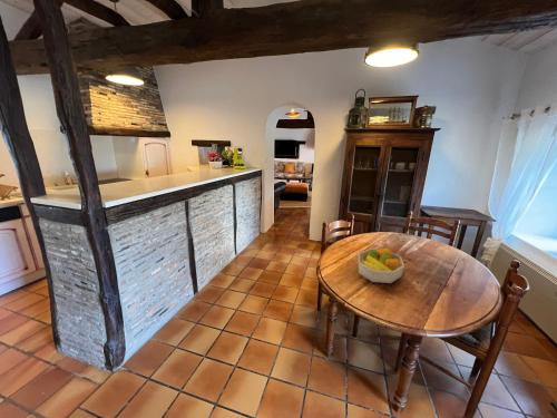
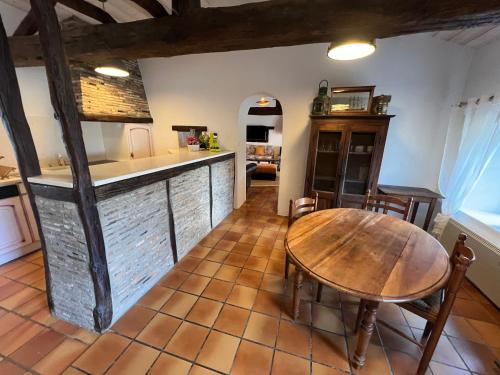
- fruit bowl (379, 263)
